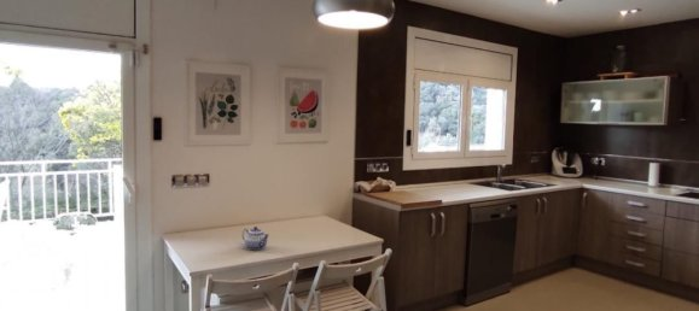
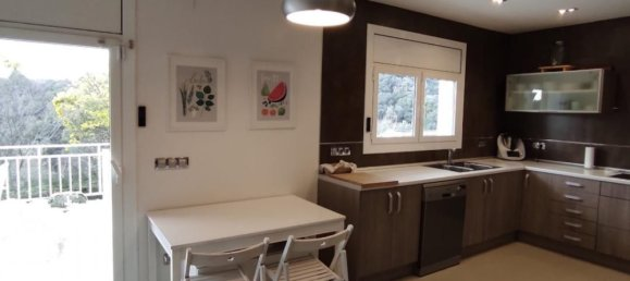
- teapot (255, 236)
